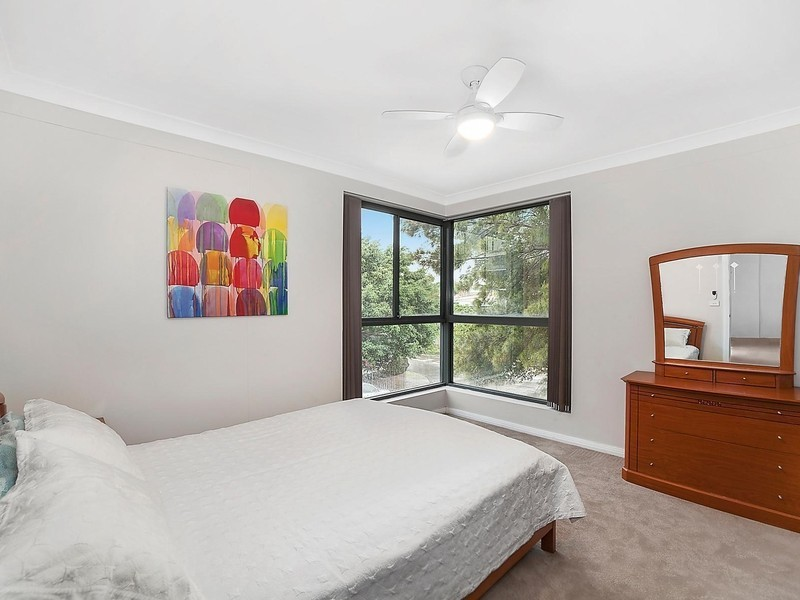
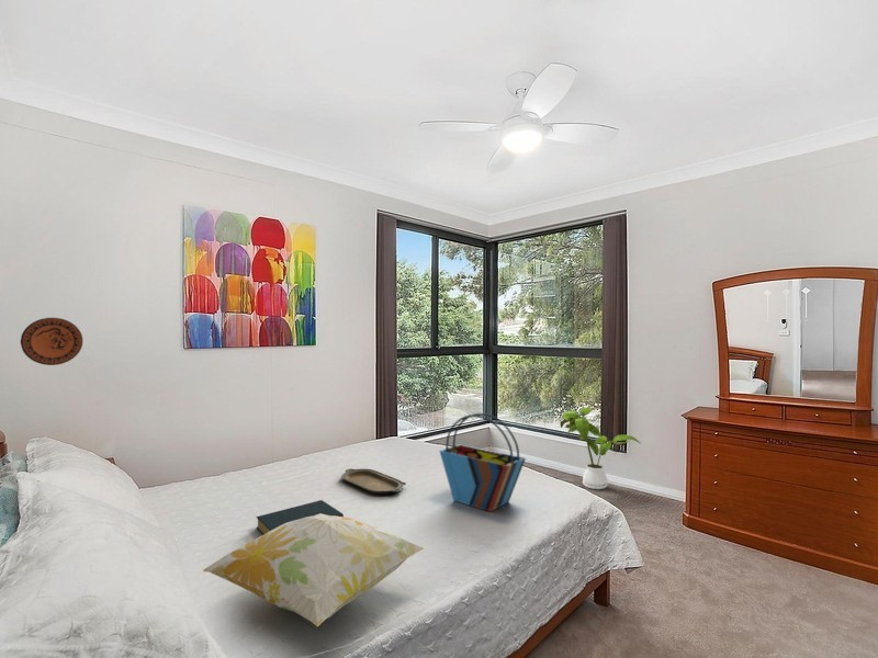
+ hardback book (299, 519)
+ decorative pillow (319, 558)
+ house plant (592, 449)
+ decorative plate (53, 341)
+ tote bag (481, 457)
+ serving tray (371, 481)
